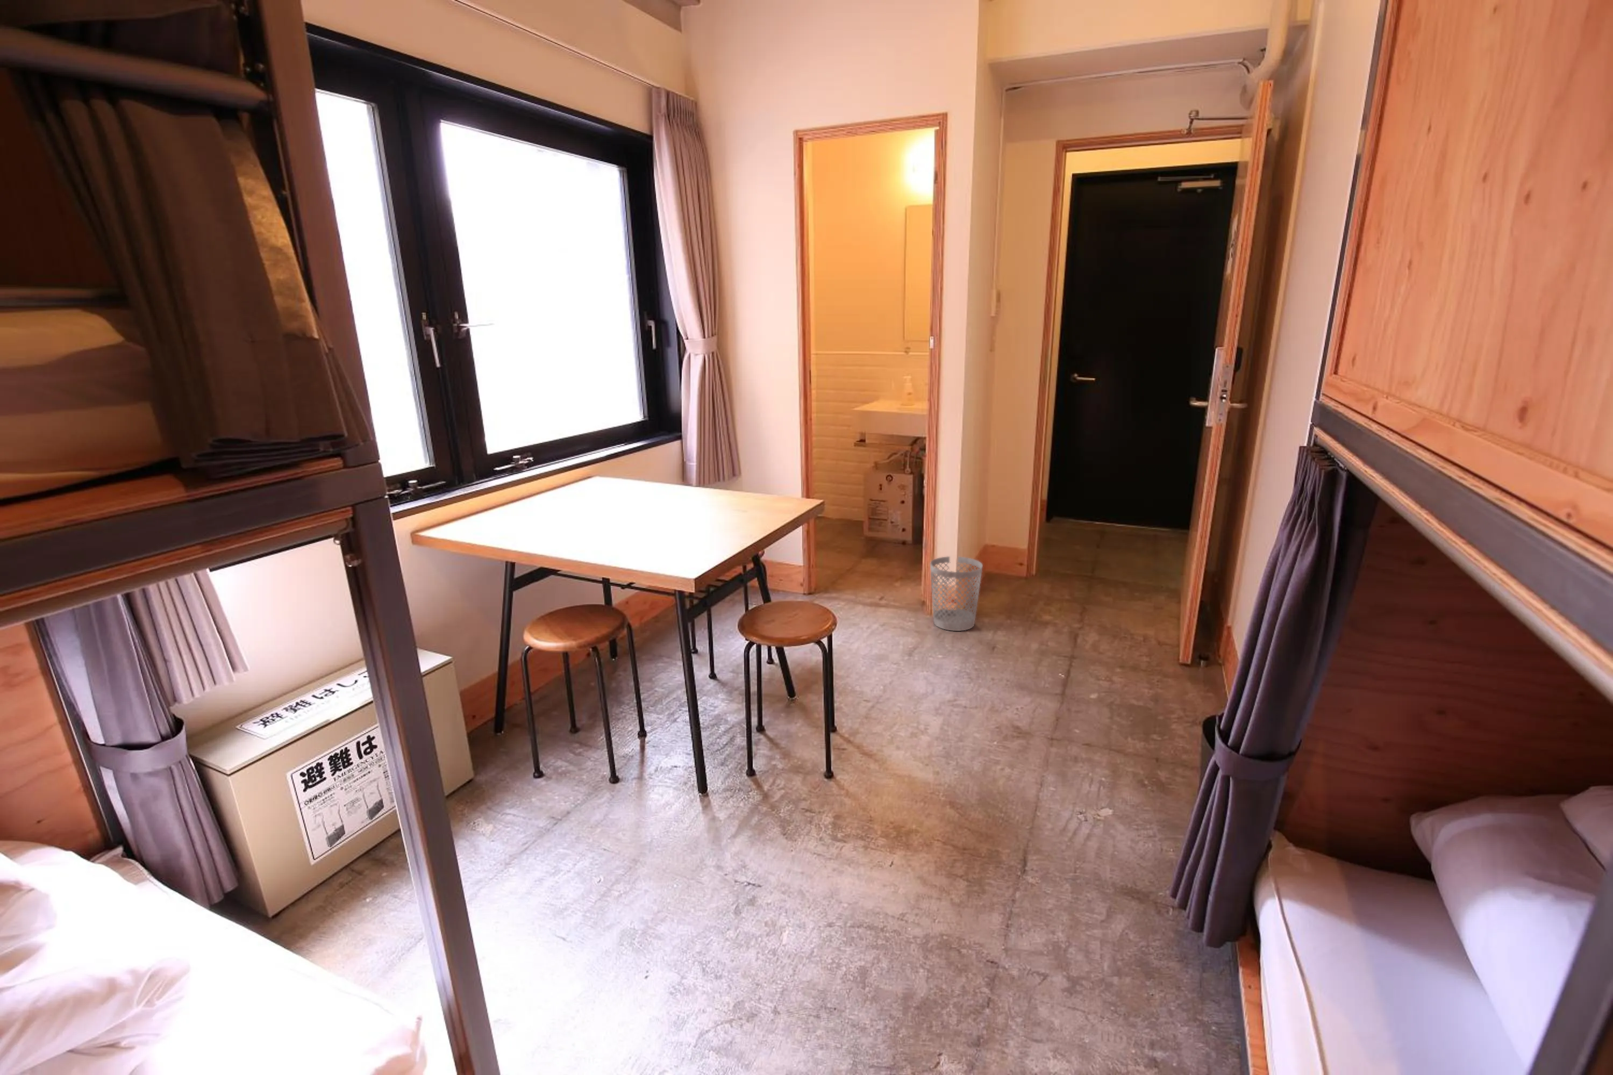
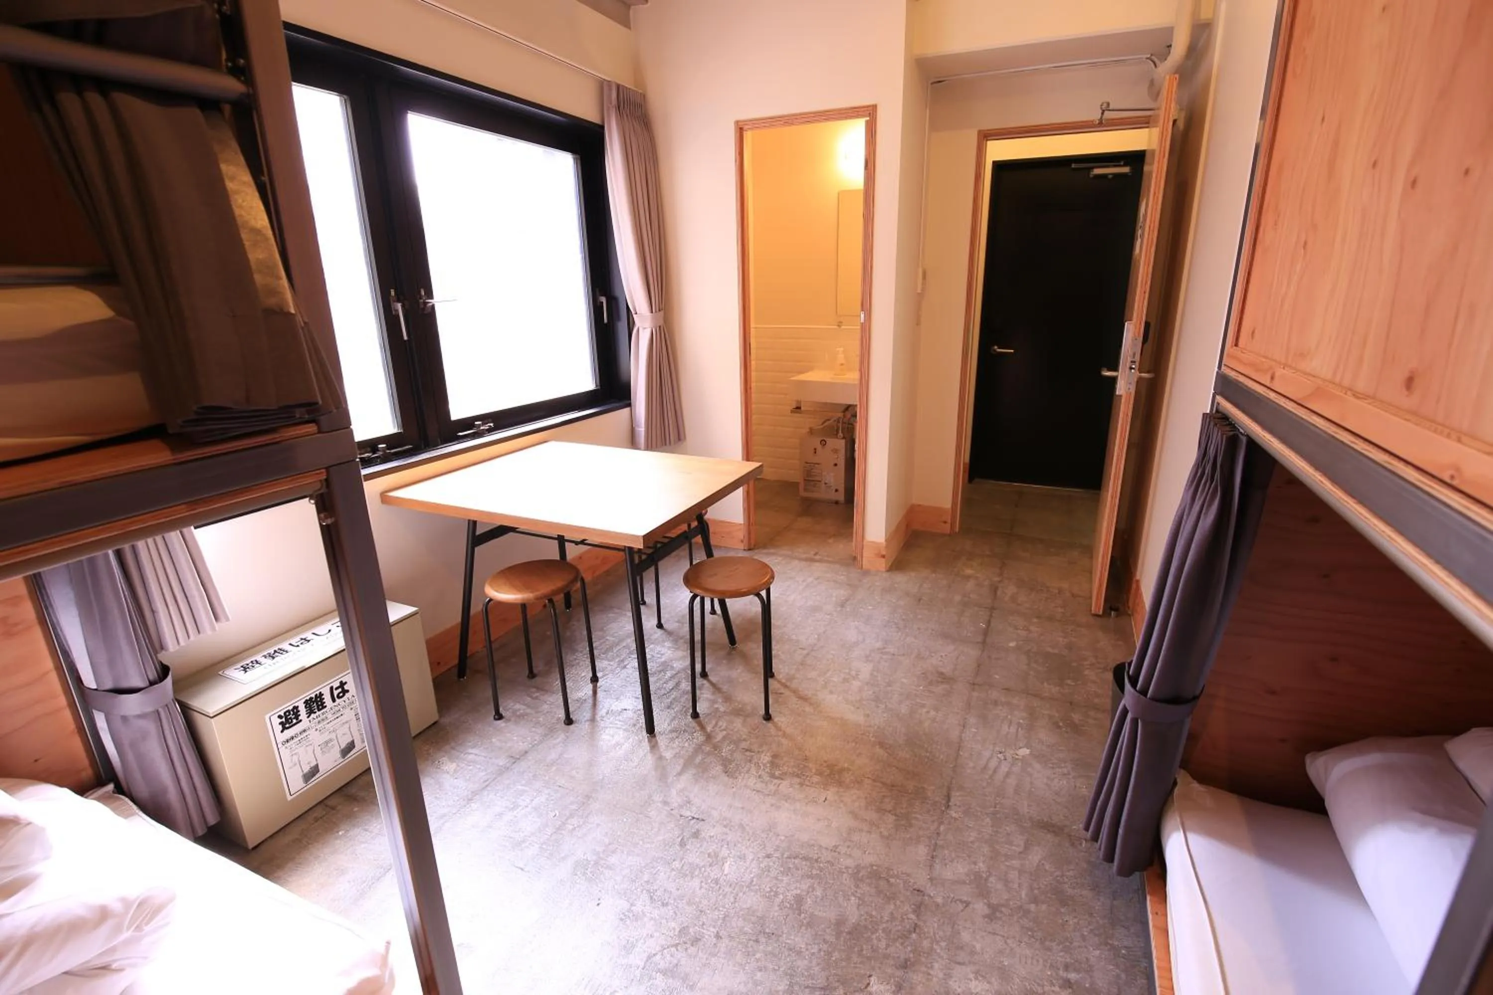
- wastebasket (955, 594)
